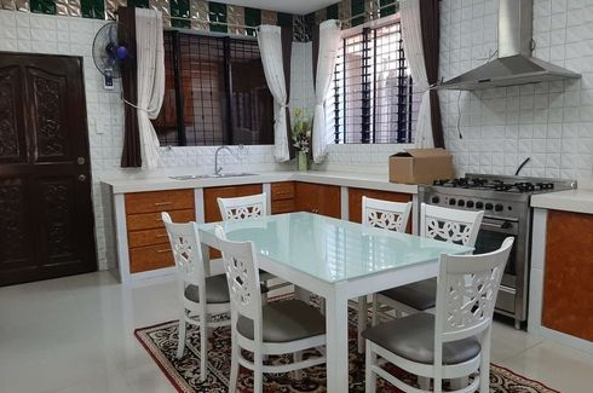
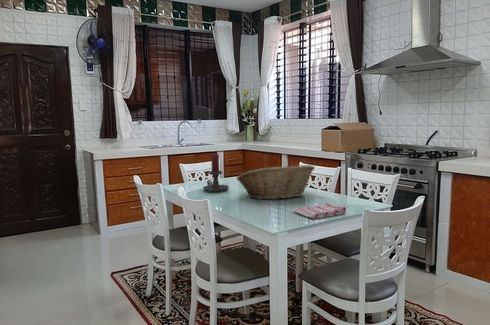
+ candle holder (213, 171)
+ fruit basket (276, 179)
+ dish towel (319, 209)
